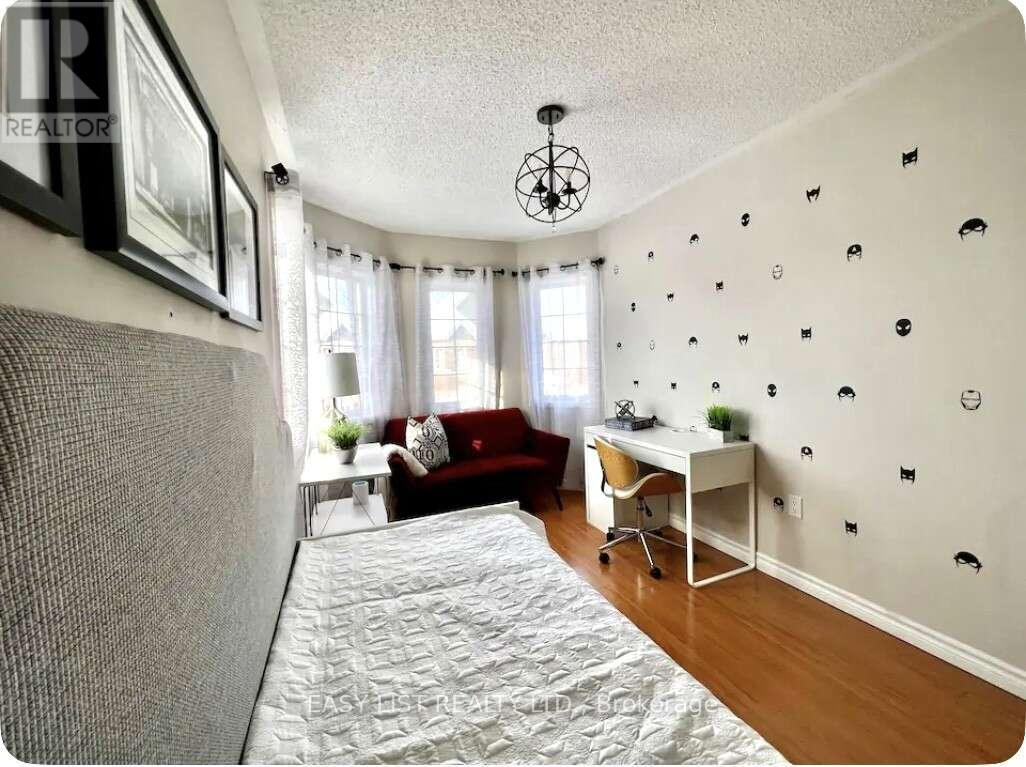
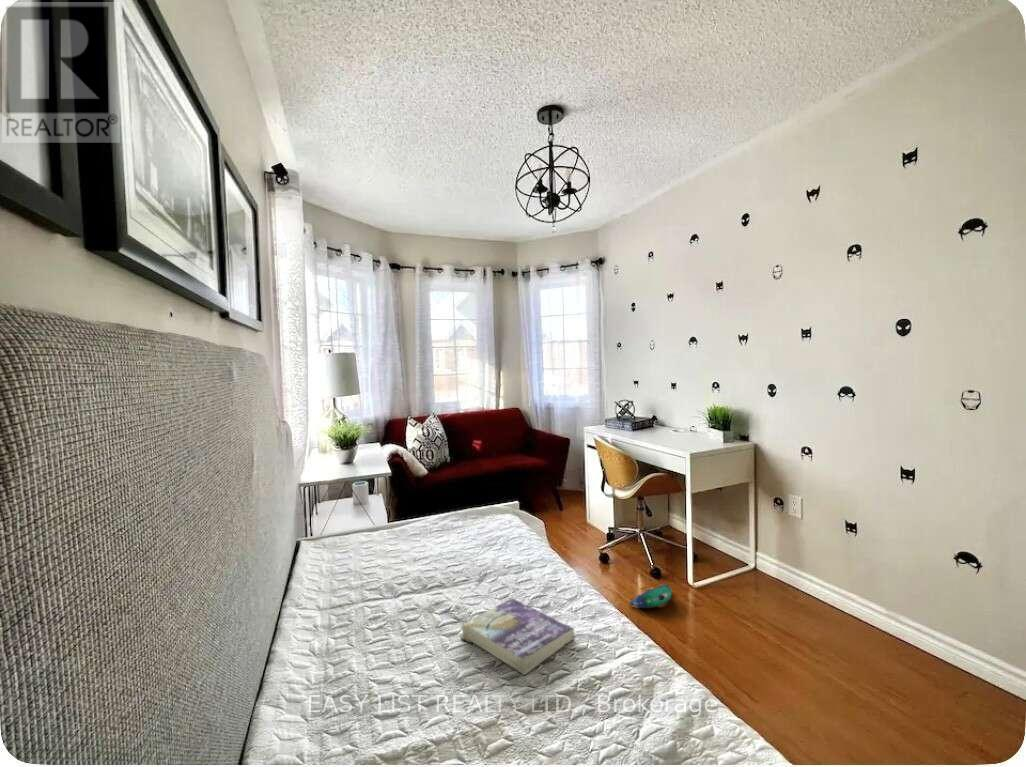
+ book (516, 629)
+ plush toy (655, 593)
